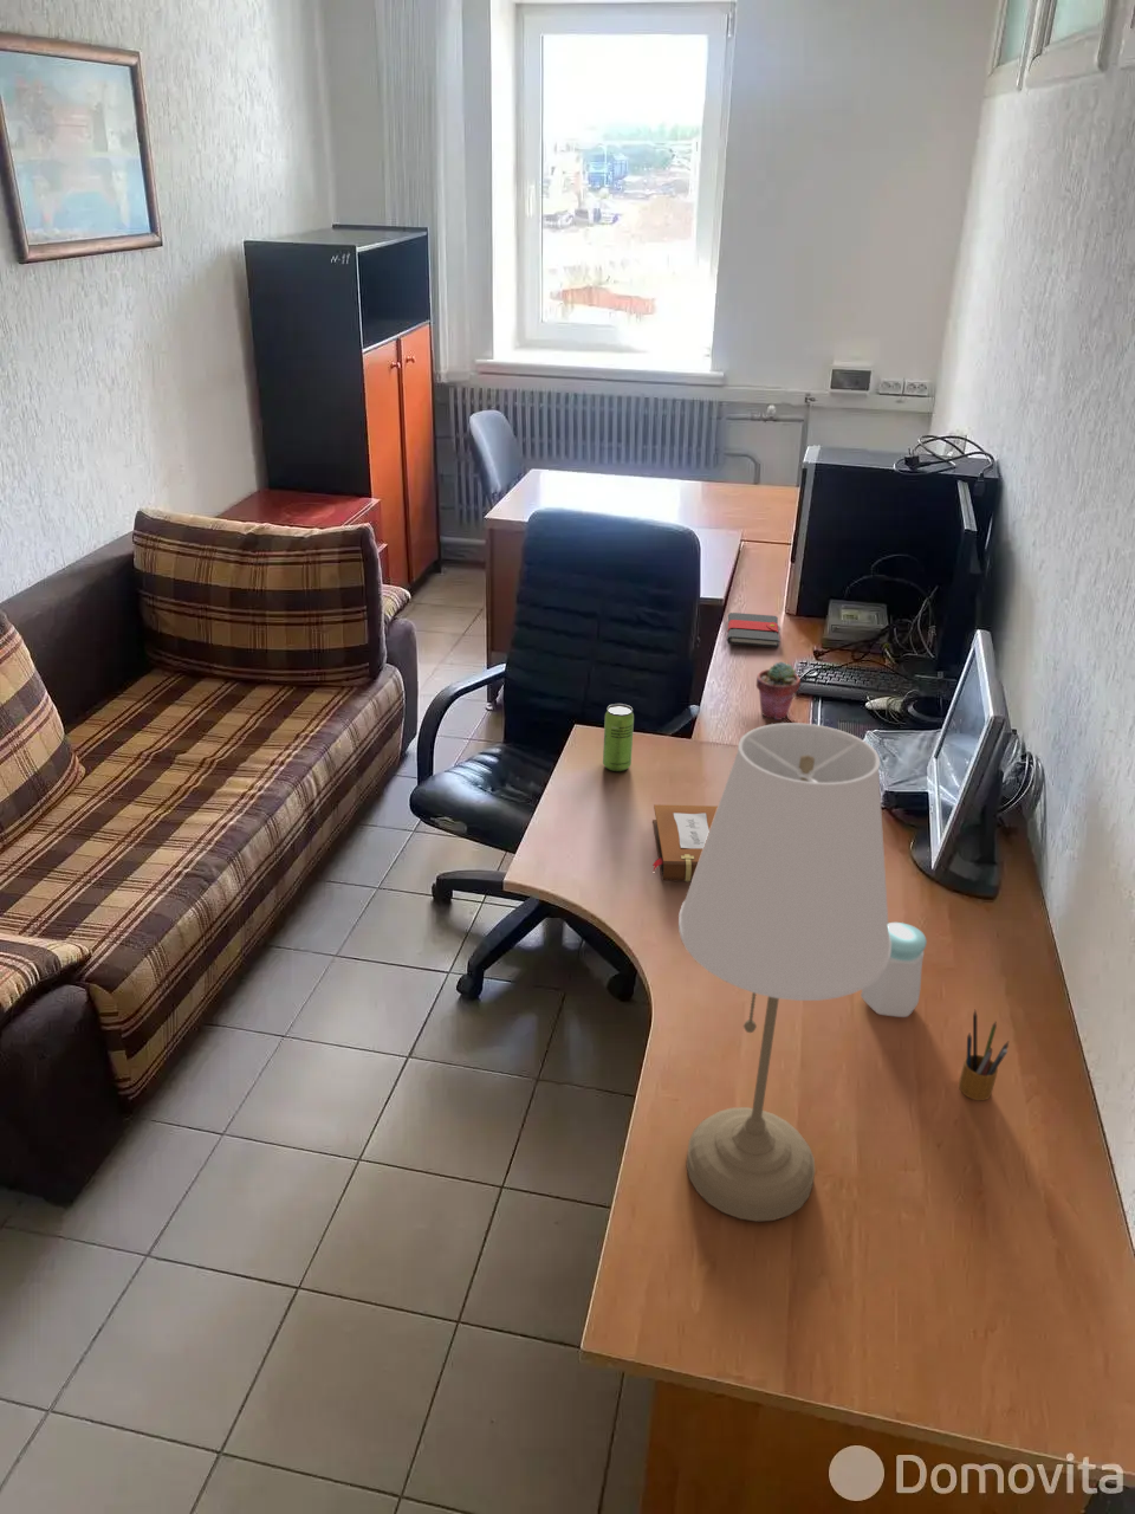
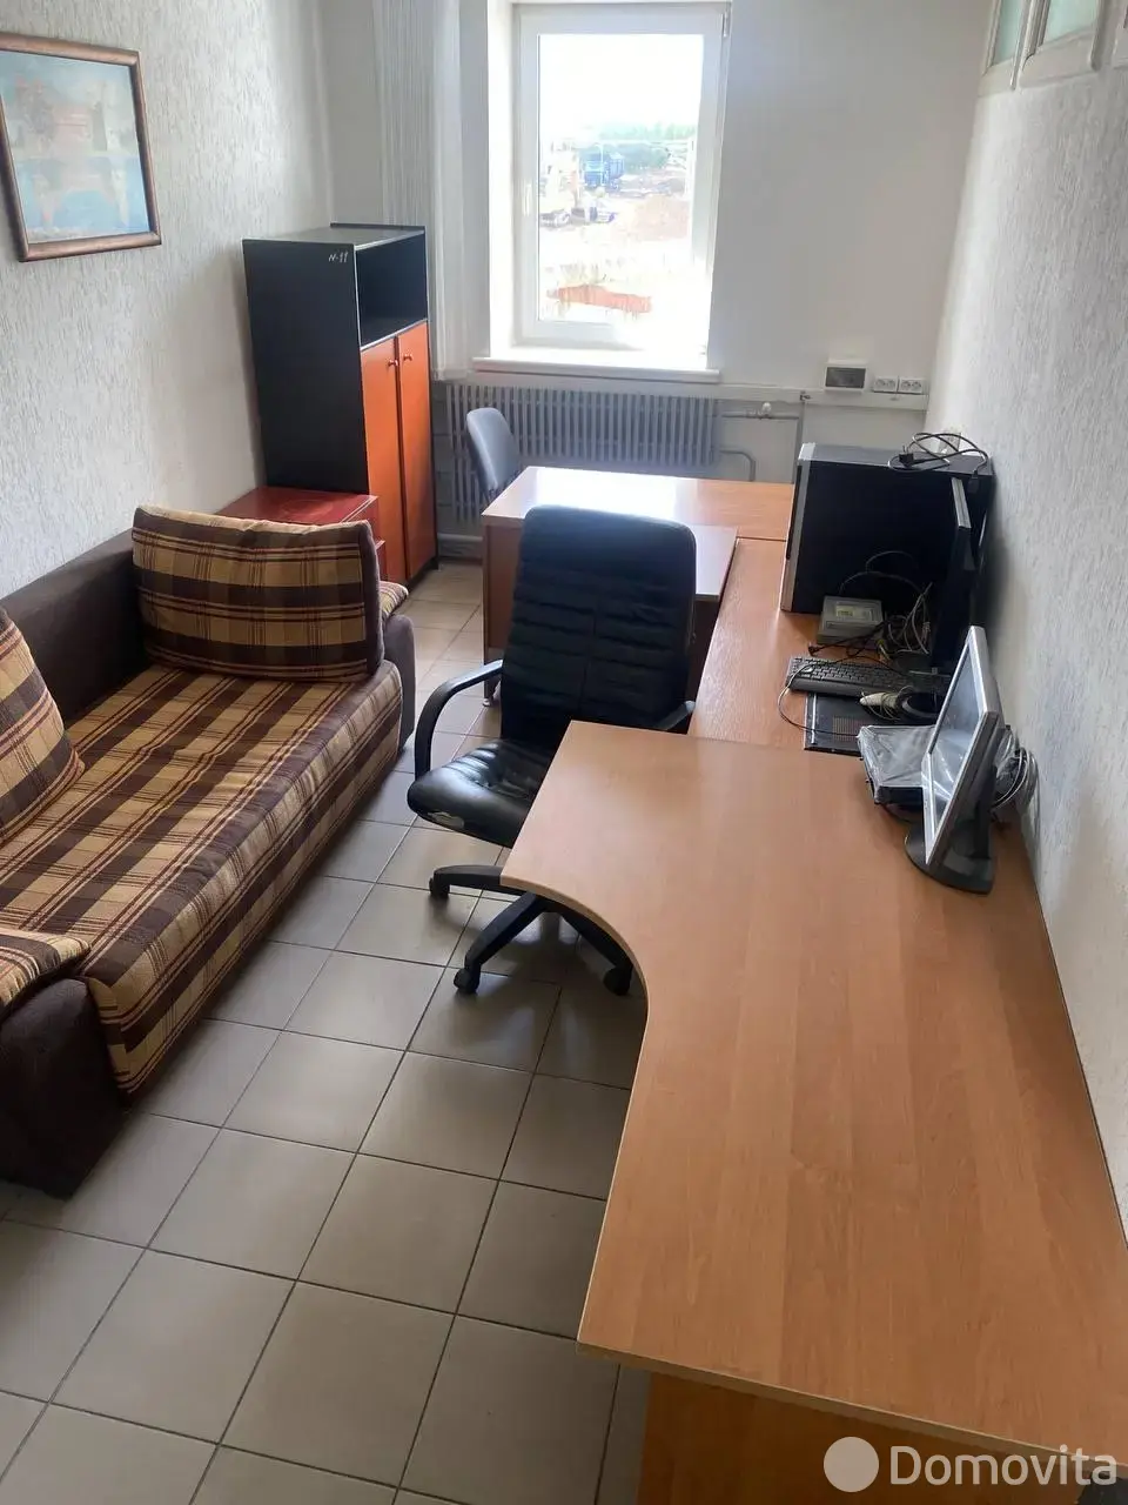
- book (752, 628)
- potted succulent (777, 687)
- salt shaker (895, 968)
- pencil box (980, 1057)
- beverage can (618, 737)
- notebook (706, 838)
- desk lamp (776, 984)
